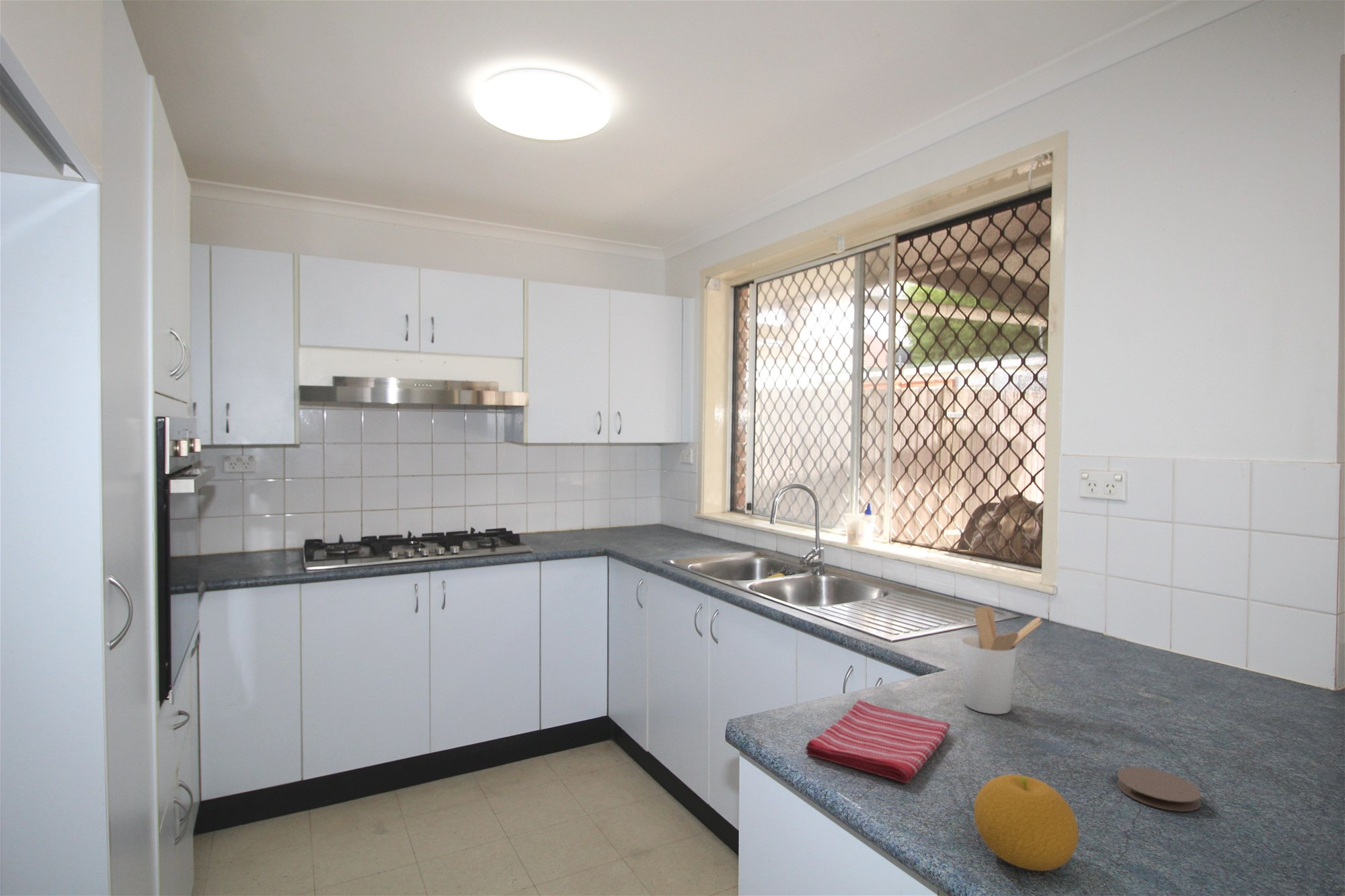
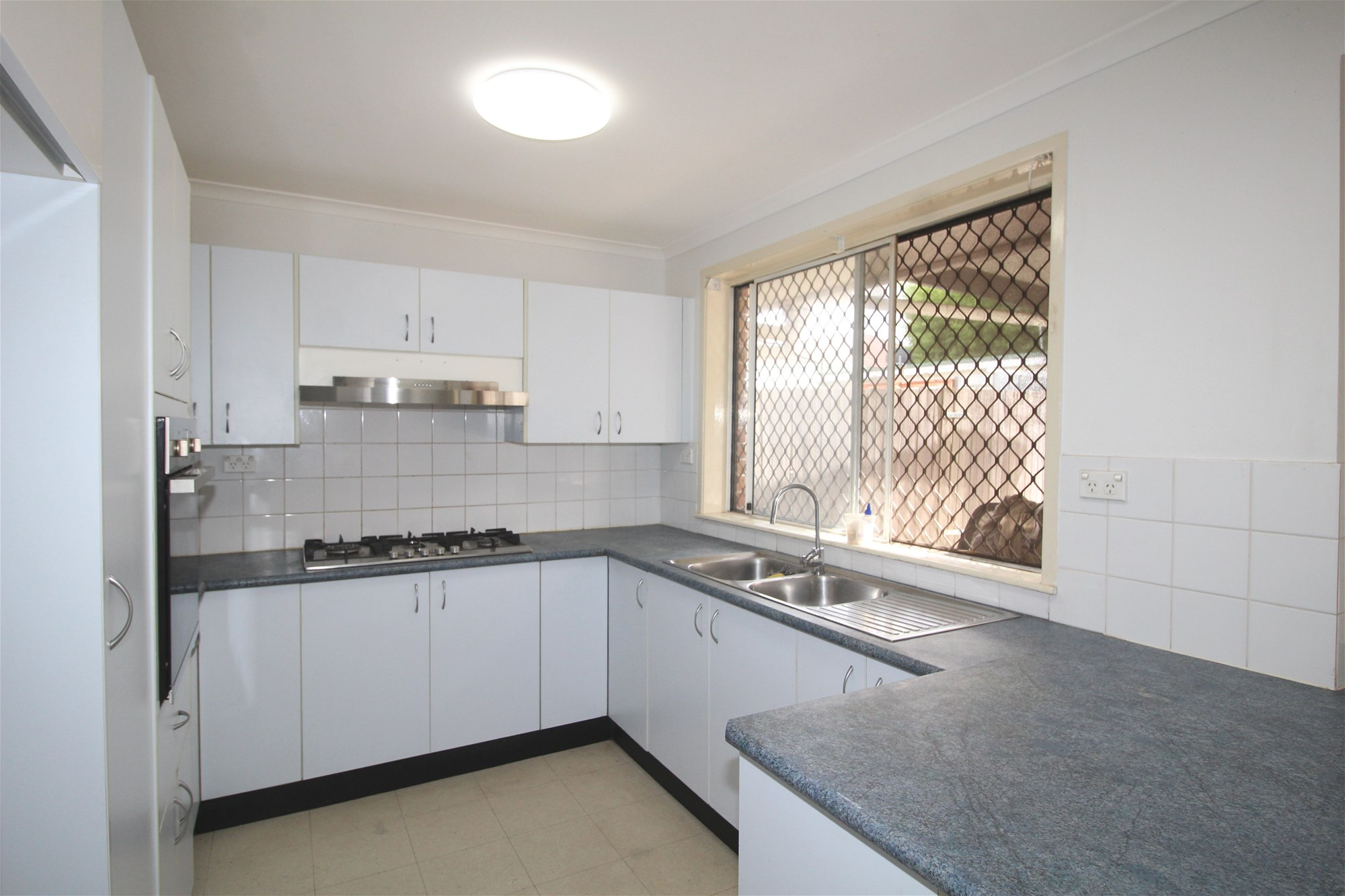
- fruit (1024, 817)
- utensil holder (1002, 660)
- dish towel (880, 736)
- coaster (1157, 788)
